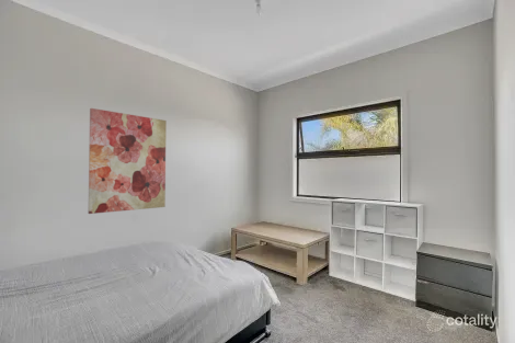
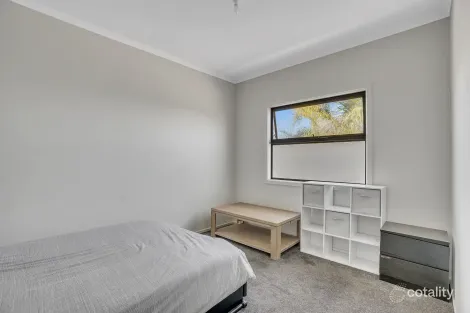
- wall art (130, 162)
